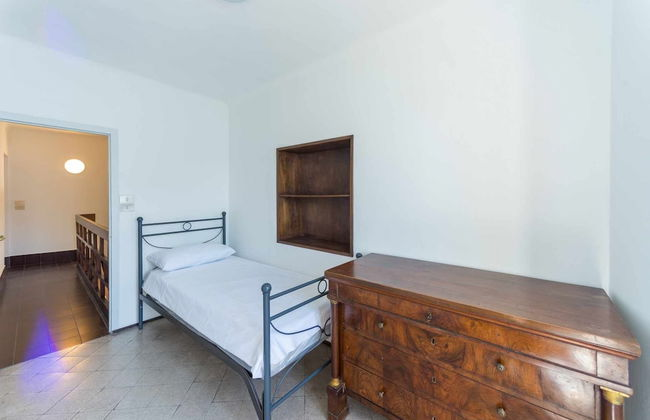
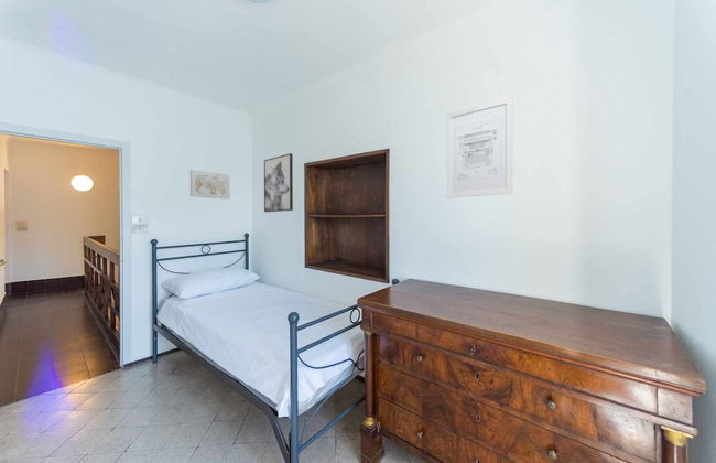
+ wall art (210, 184)
+ wall art (278, 184)
+ wall art (477, 151)
